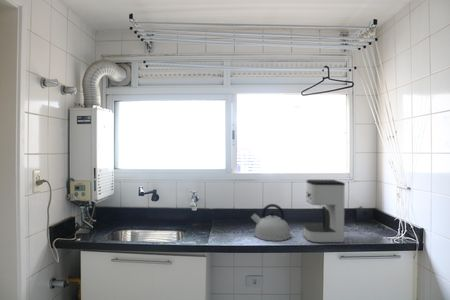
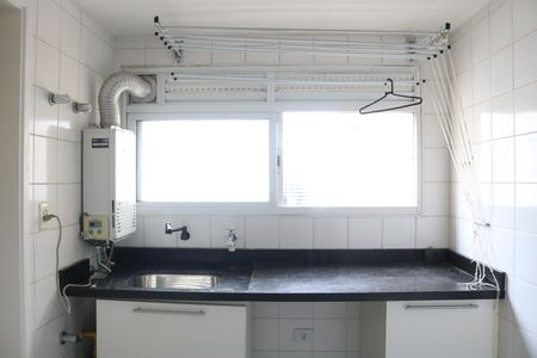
- kettle (270, 219)
- coffee maker (322, 210)
